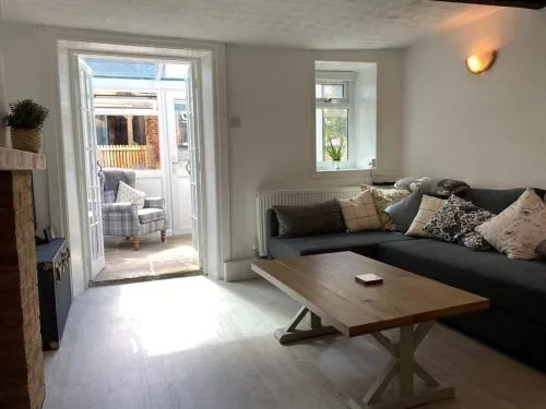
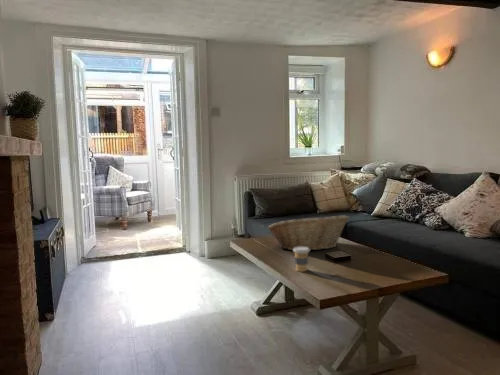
+ coffee cup (301, 259)
+ fruit basket (308, 229)
